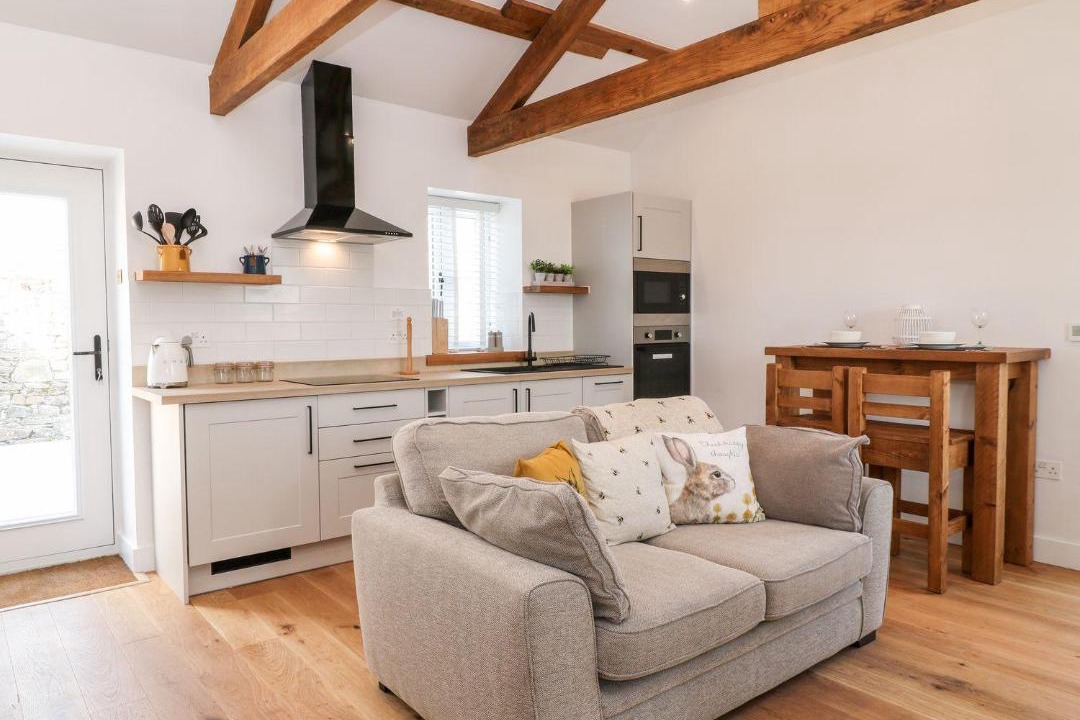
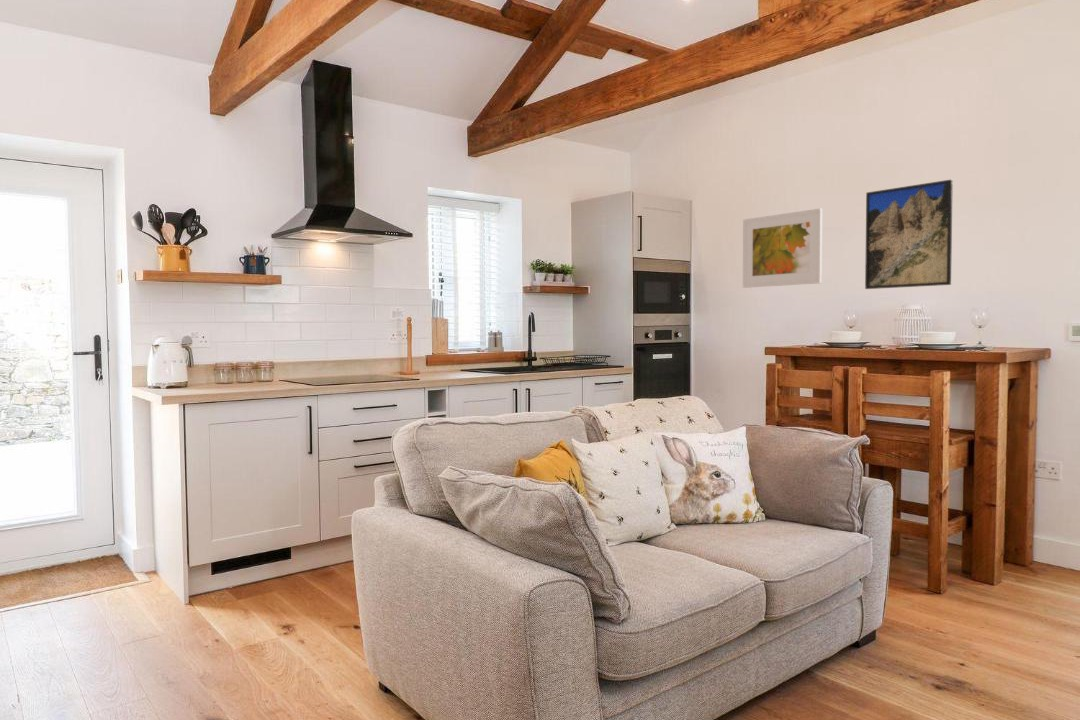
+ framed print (906, 236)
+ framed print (780, 250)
